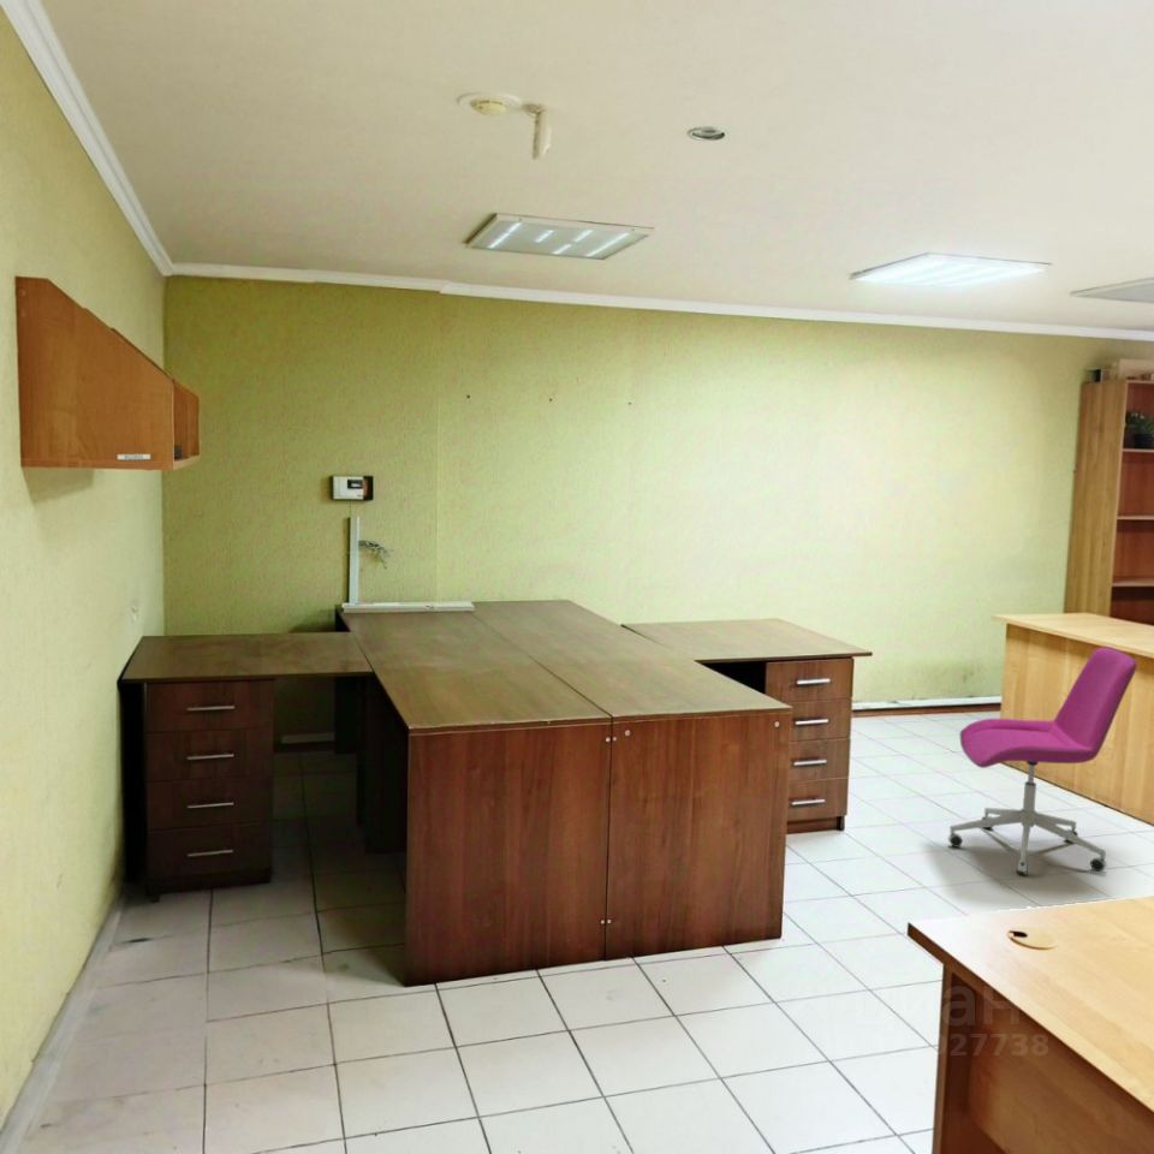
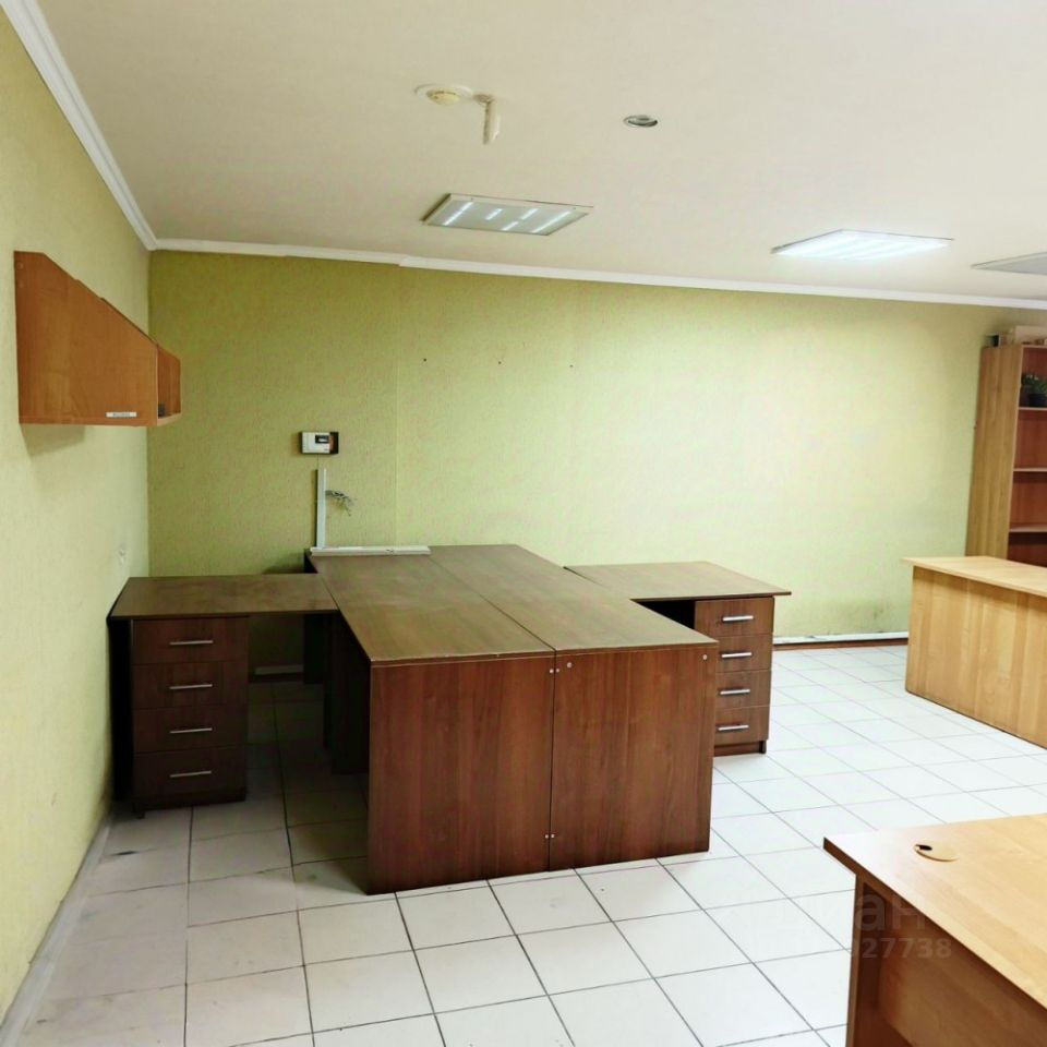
- office chair (1034, 750)
